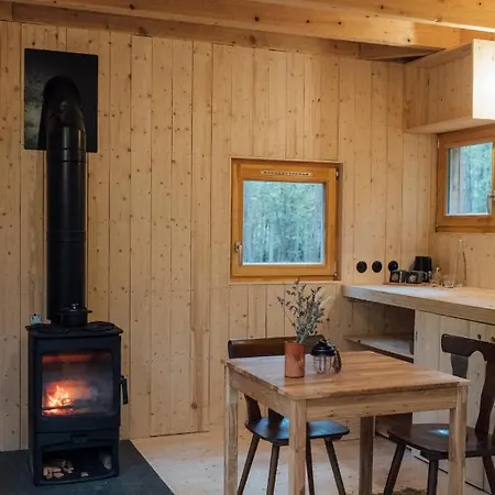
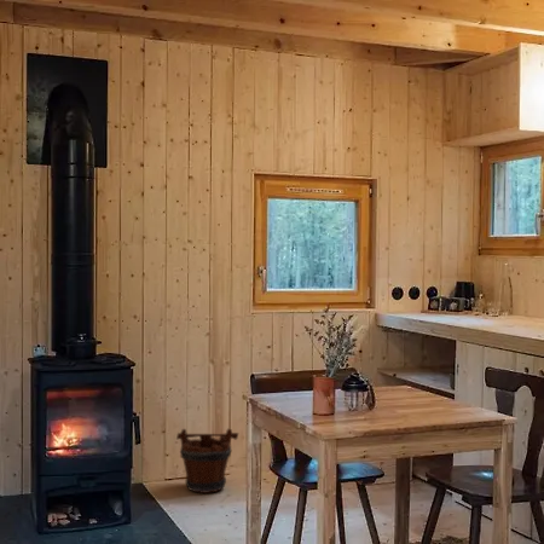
+ wooden bucket (207, 458)
